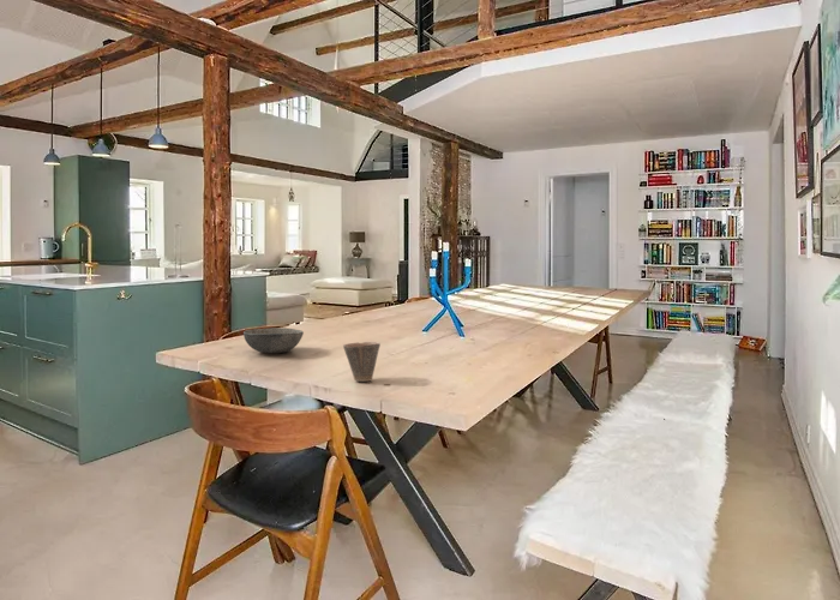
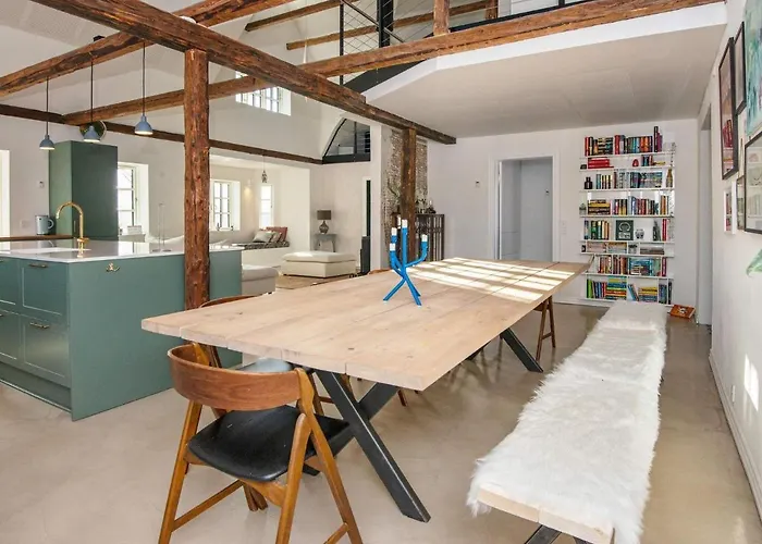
- cup (361, 361)
- bowl (274, 341)
